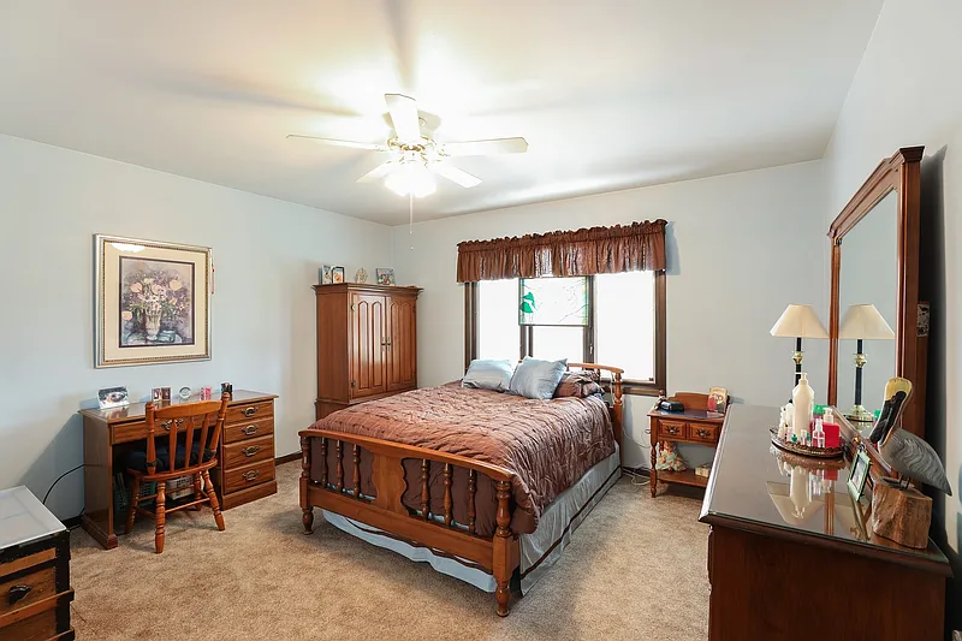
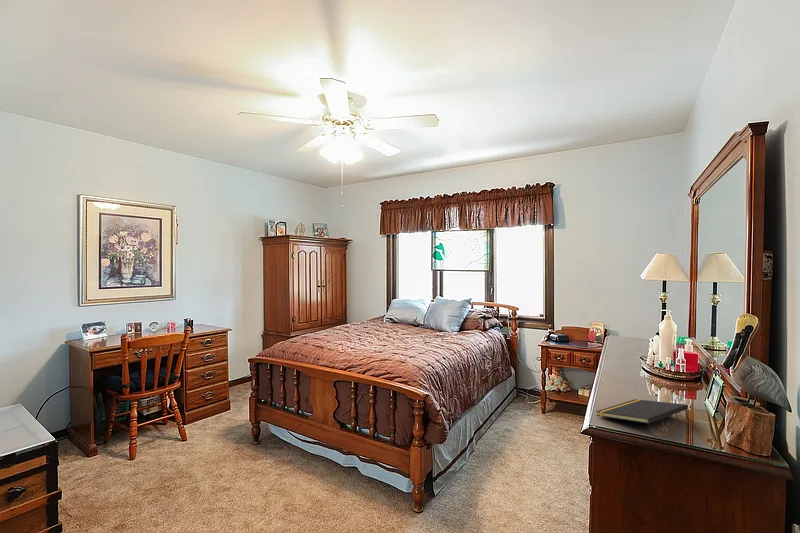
+ notepad (641, 410)
